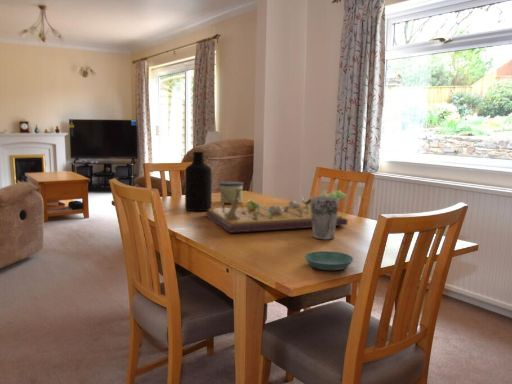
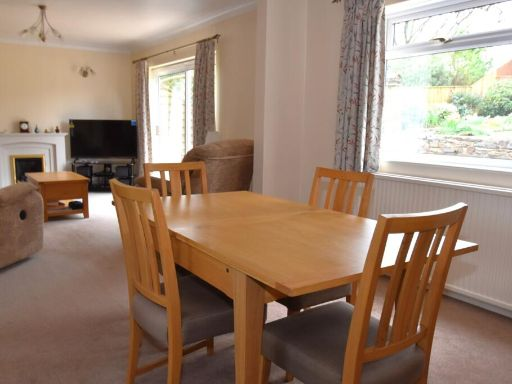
- cup (324, 217)
- gameboard (273, 205)
- bottle (198, 180)
- saucer (328, 261)
- candle (231, 192)
